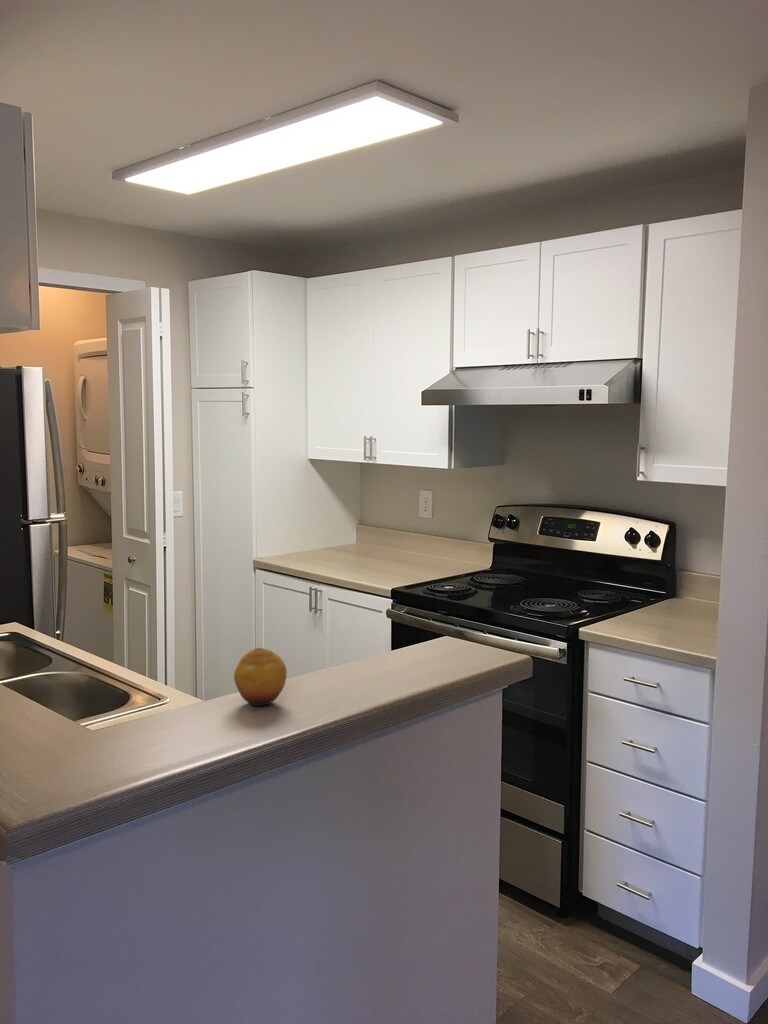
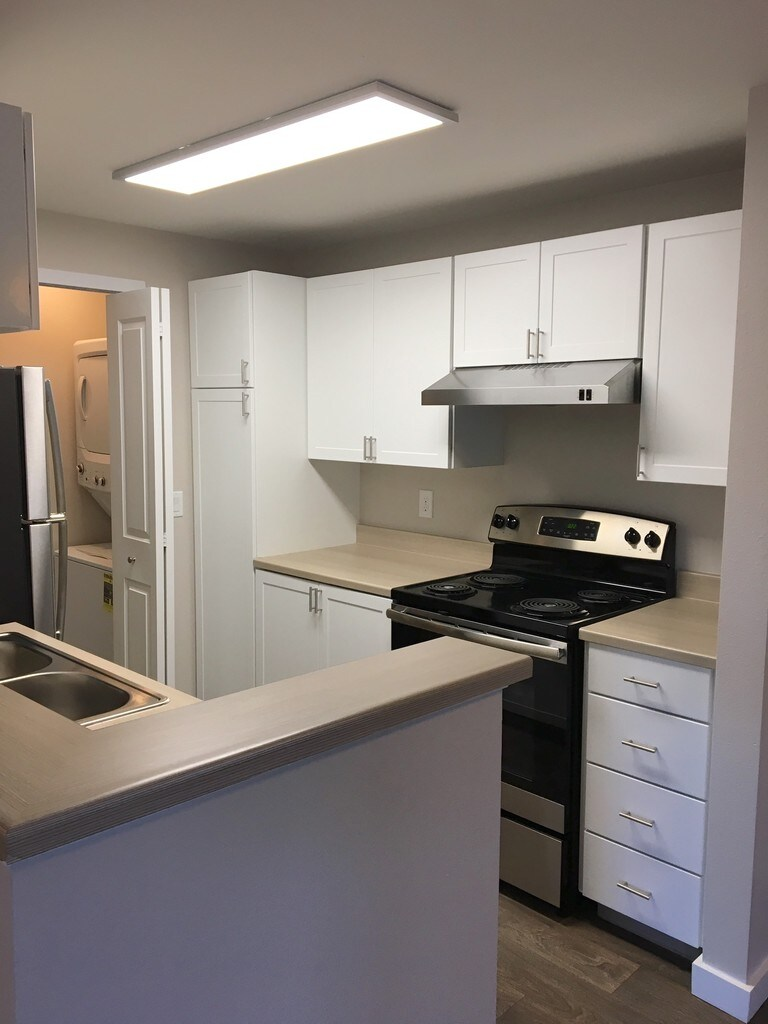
- fruit (260, 675)
